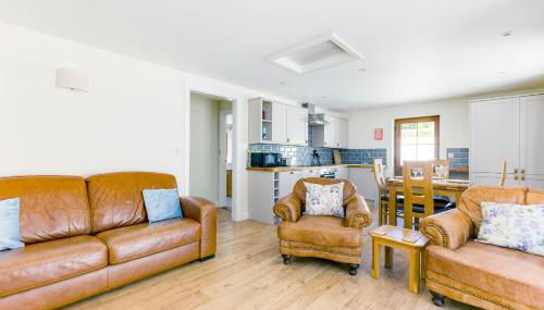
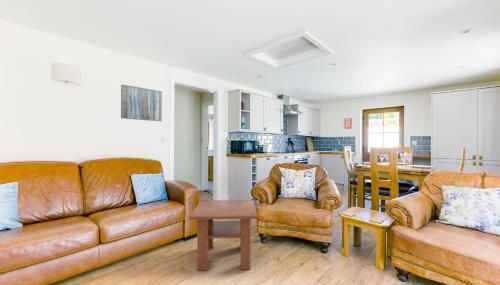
+ wall art (142, 104)
+ coffee table (225, 232)
